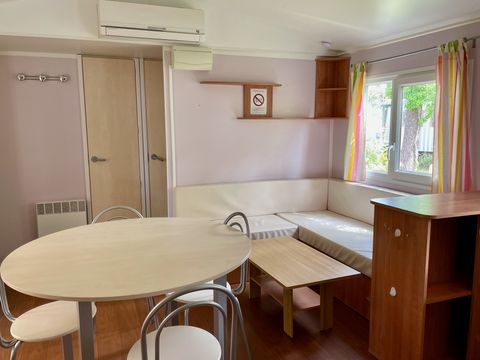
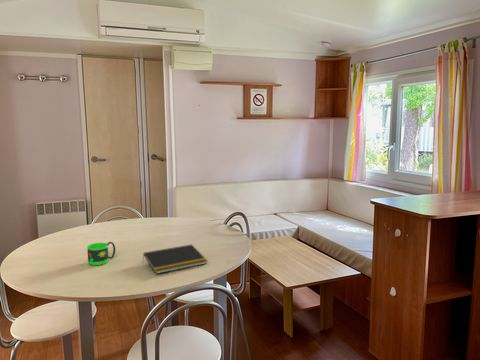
+ notepad (175, 258)
+ mug (102, 252)
